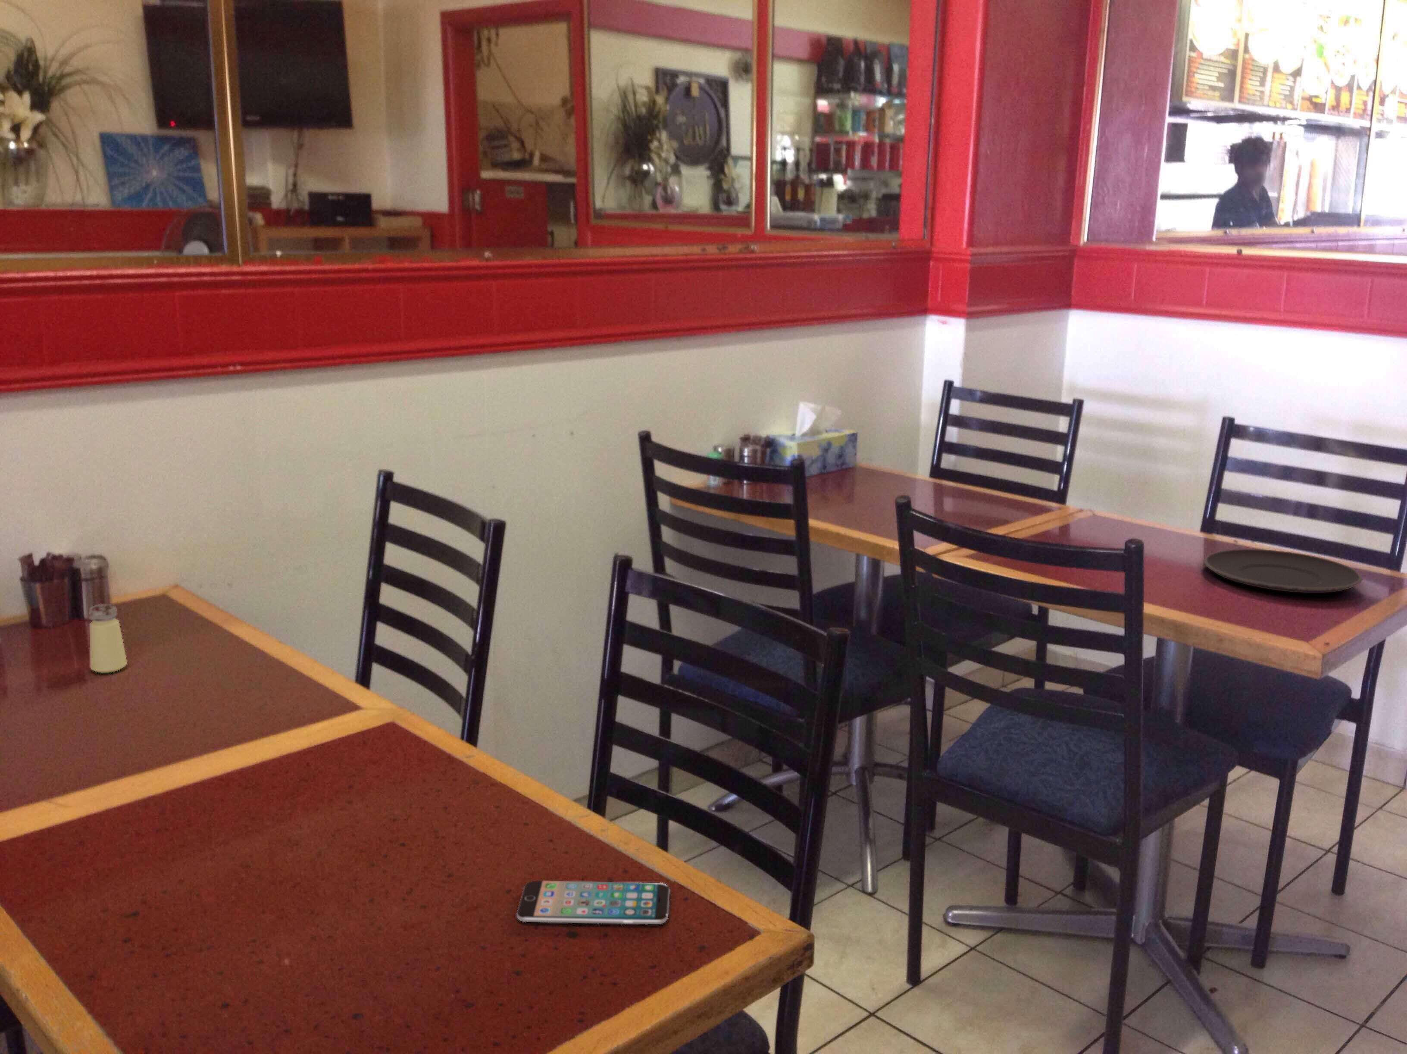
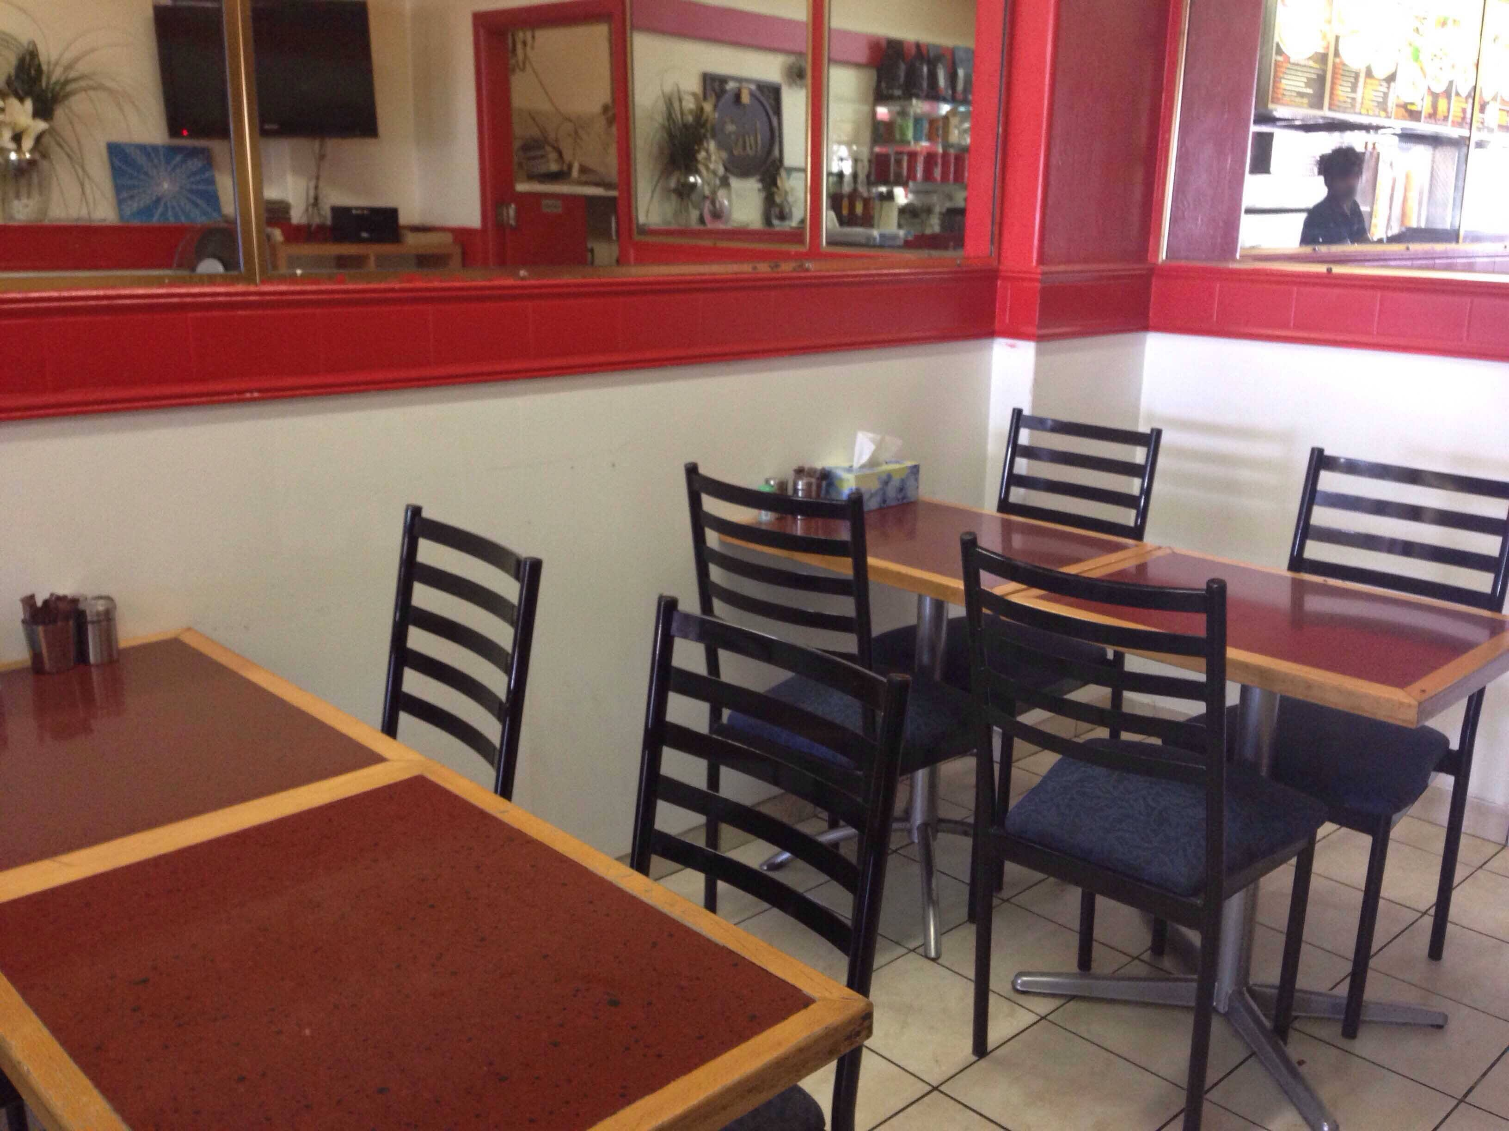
- smartphone (595, 901)
- saltshaker (105, 637)
- plate (1281, 572)
